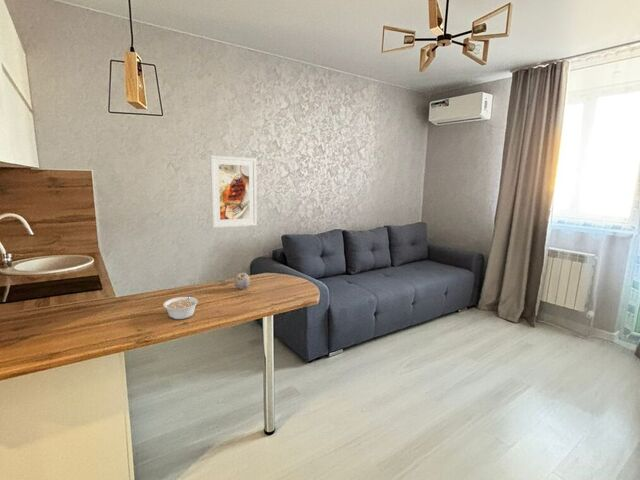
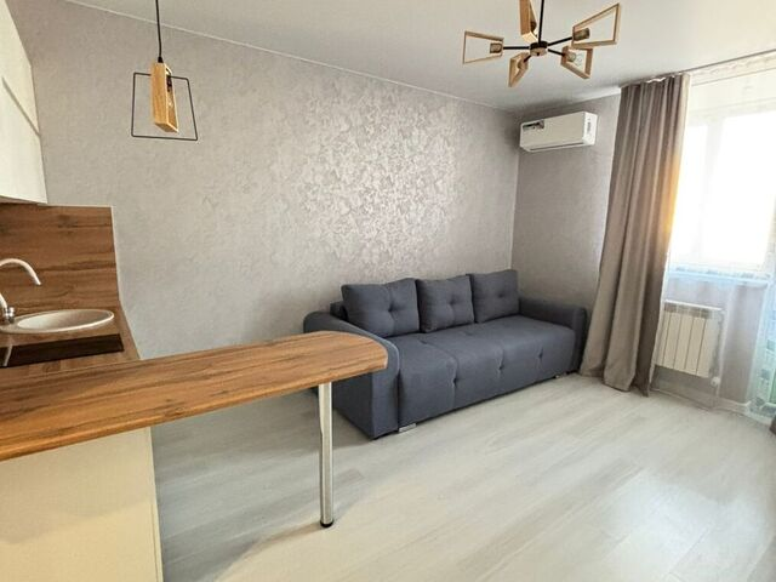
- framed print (234, 192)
- fruit (242, 281)
- legume (181, 307)
